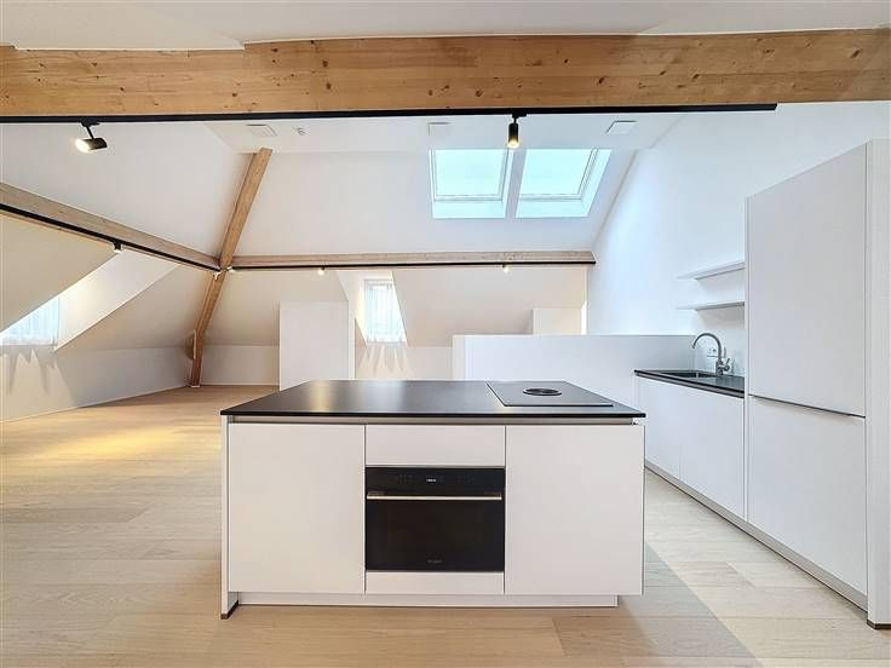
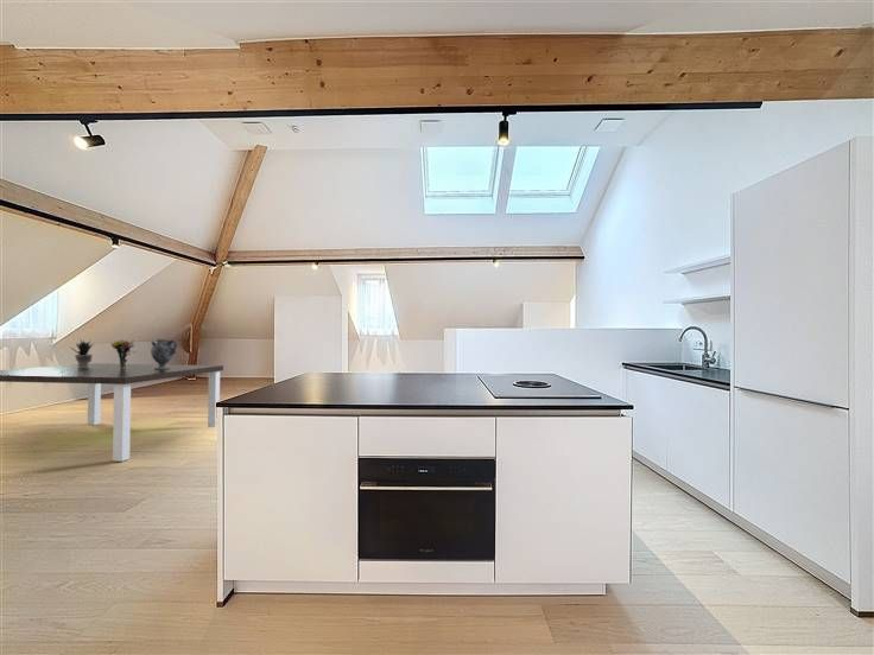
+ potted plant (84, 352)
+ bouquet (124, 354)
+ ceramic jug (163, 354)
+ dining table (100, 403)
